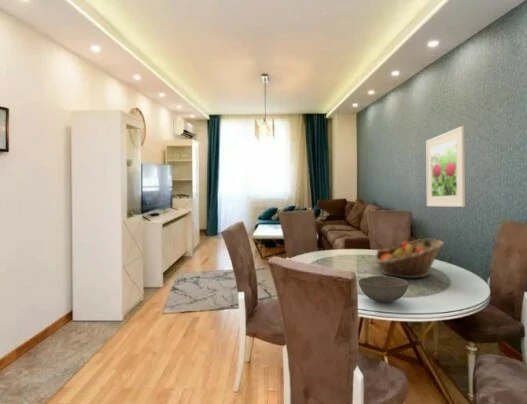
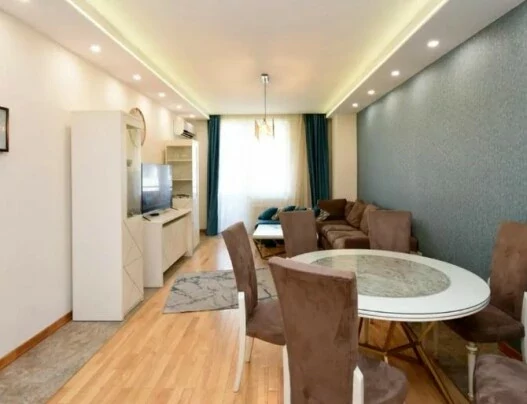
- bowl (383, 290)
- fruit basket (407, 256)
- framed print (443, 170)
